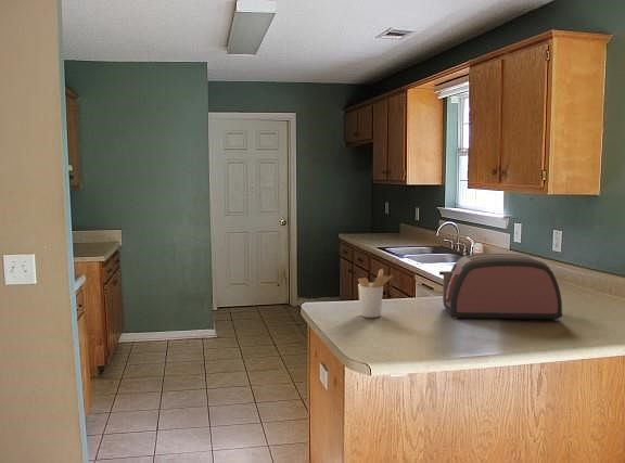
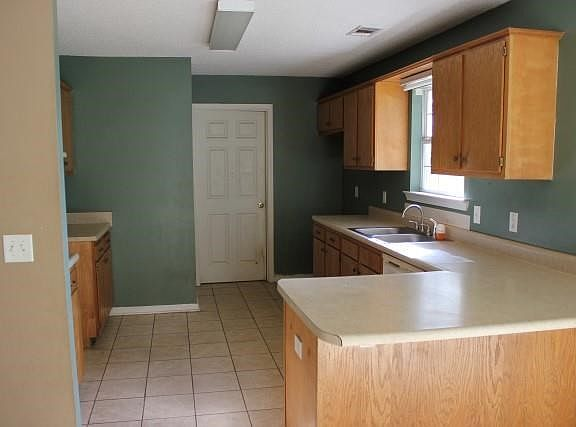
- toaster (497, 284)
- utensil holder (374, 293)
